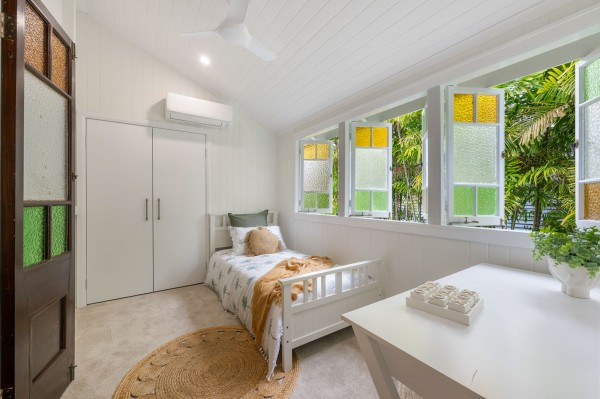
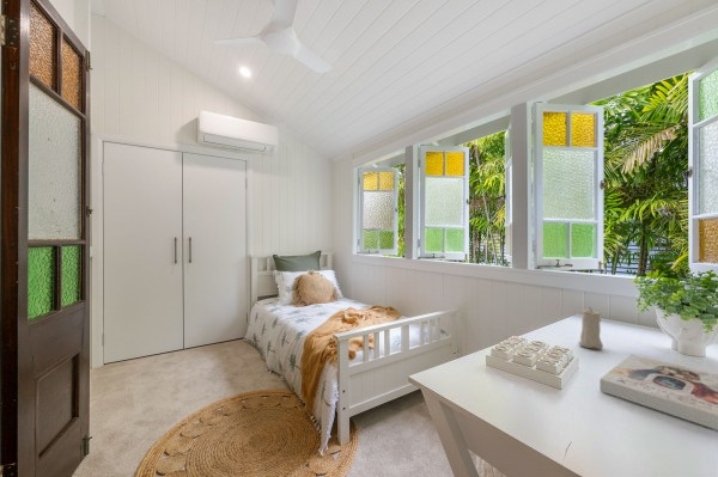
+ candle (590, 326)
+ book (673, 386)
